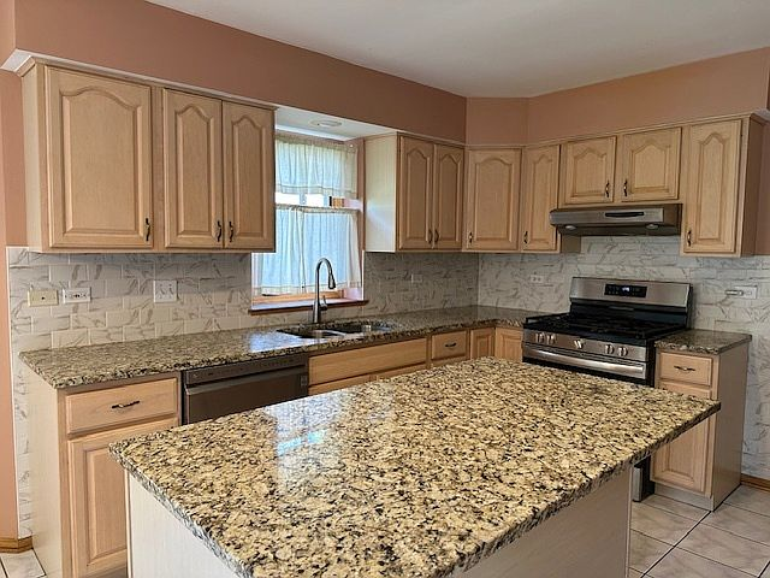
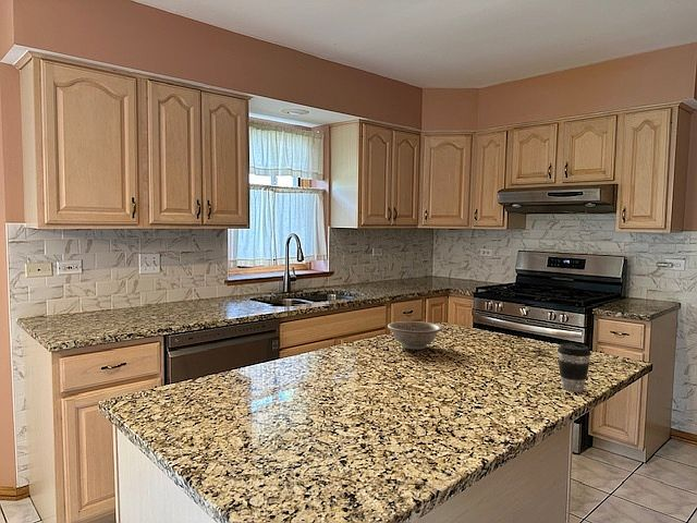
+ decorative bowl (414, 336)
+ coffee cup (573, 367)
